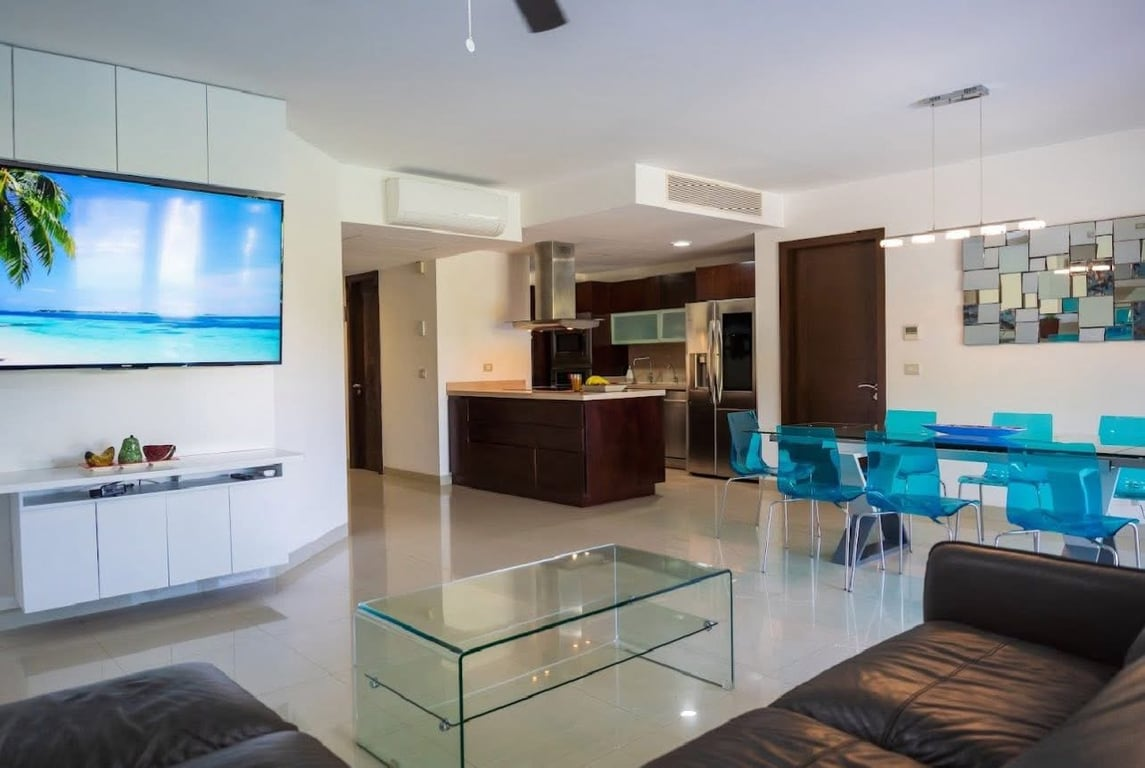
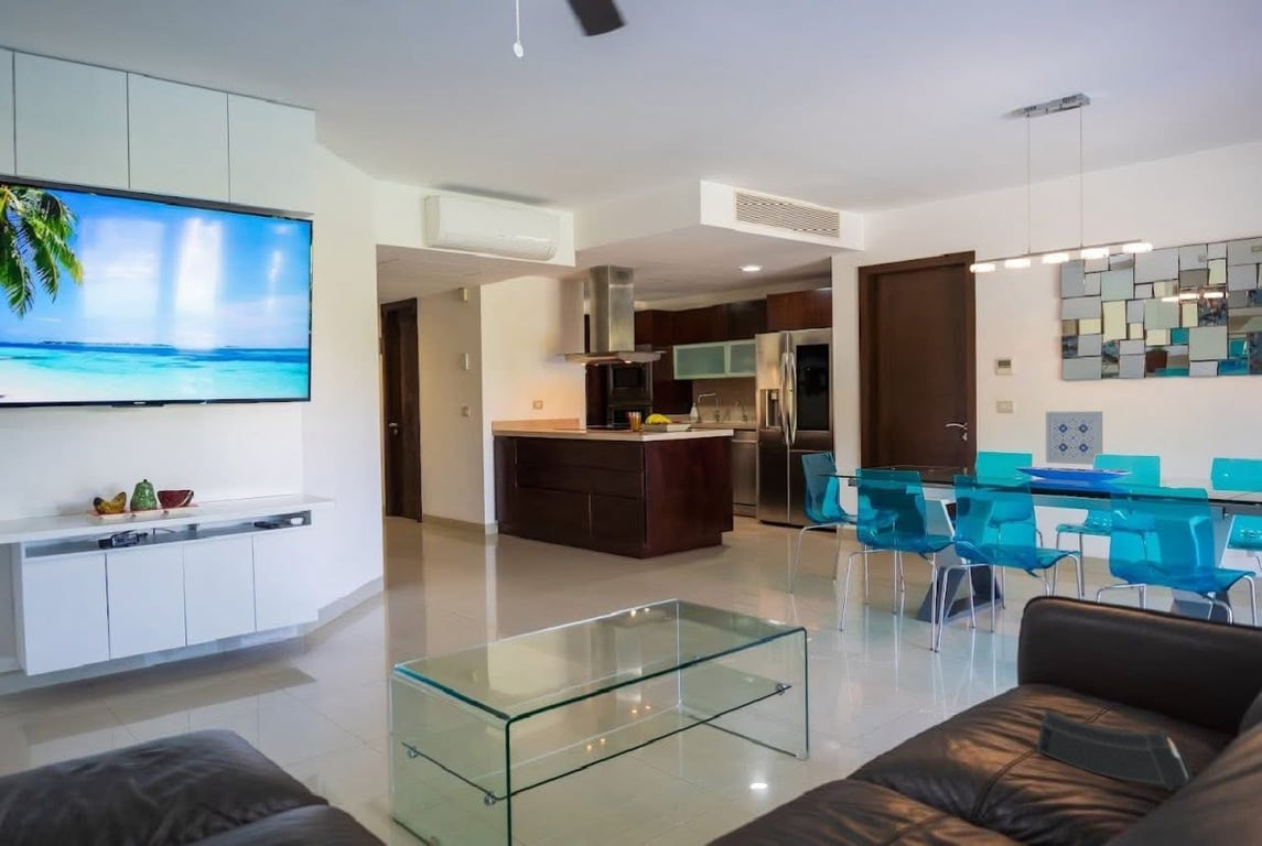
+ gun magazine (1109, 745)
+ wall art (1074, 437)
